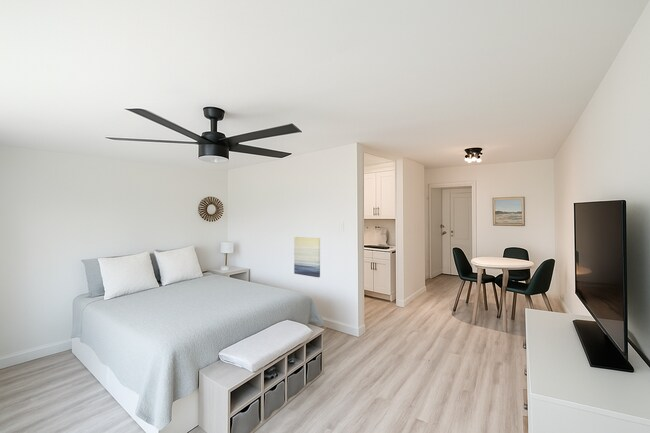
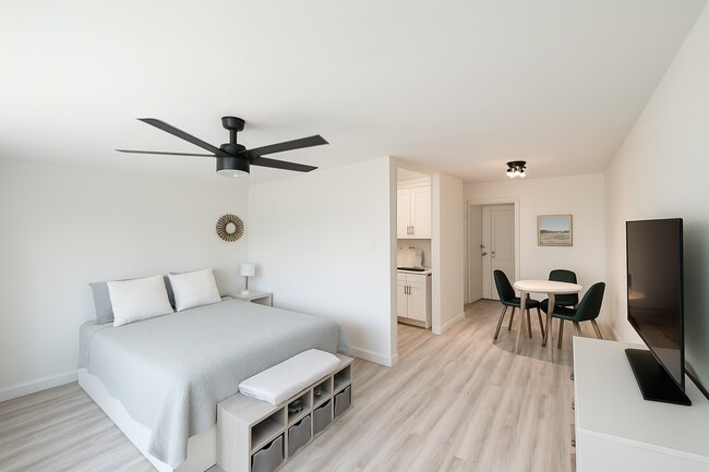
- wall art (306, 256)
